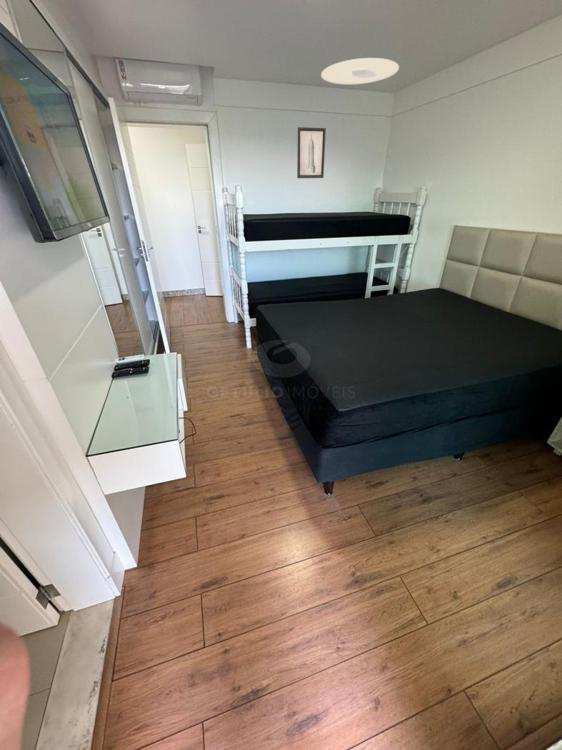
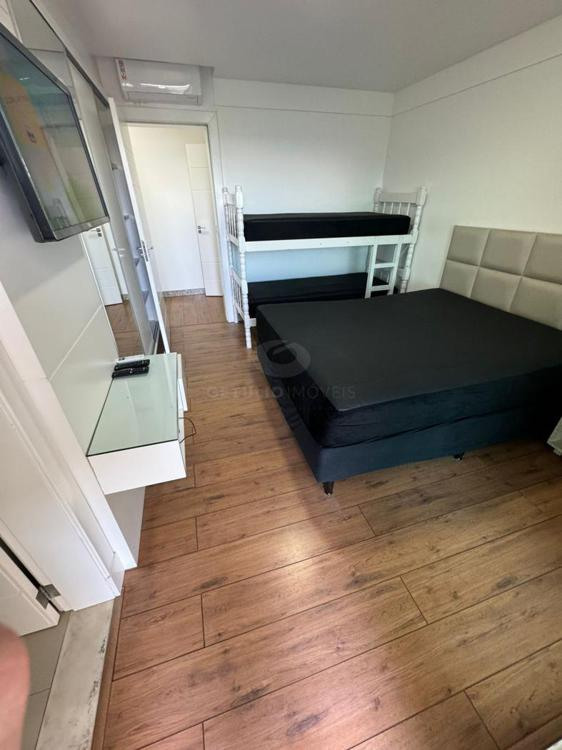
- ceiling light (359, 67)
- wall art (311, 153)
